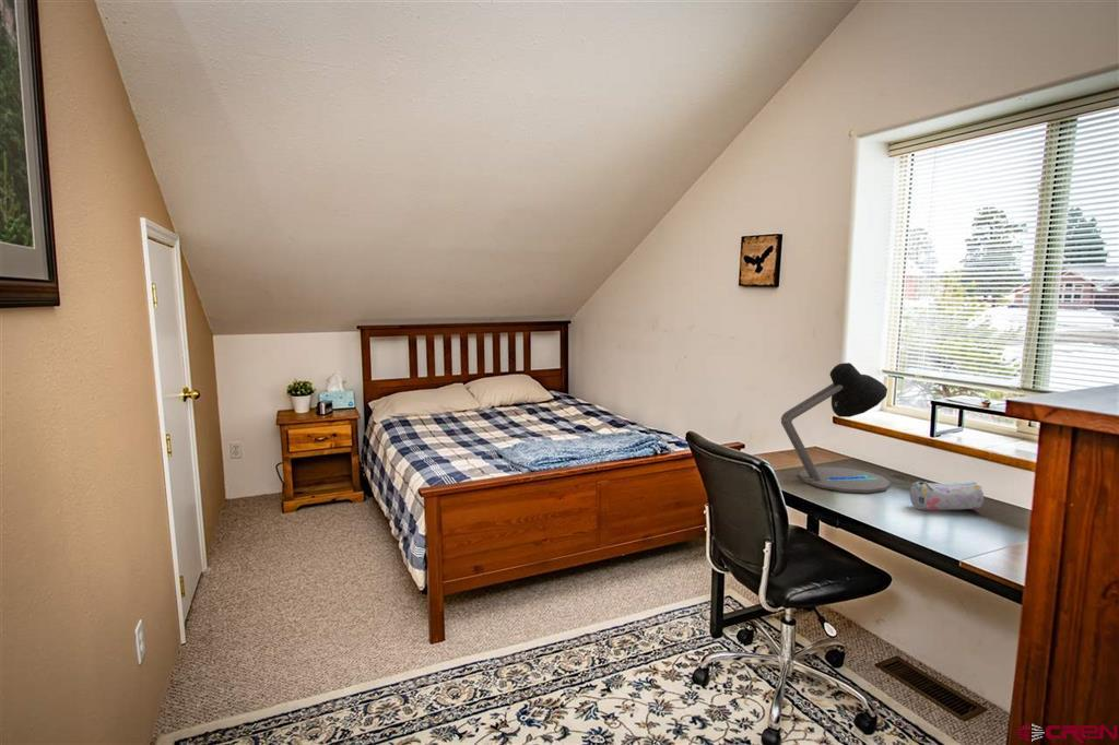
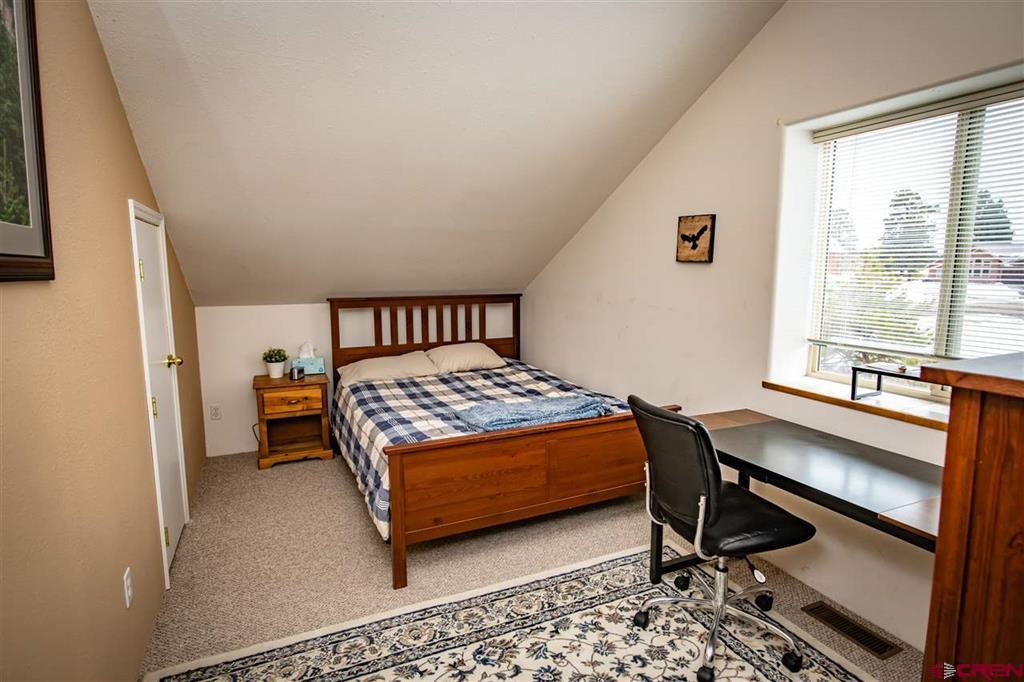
- desk lamp (838, 416)
- pencil case (945, 495)
